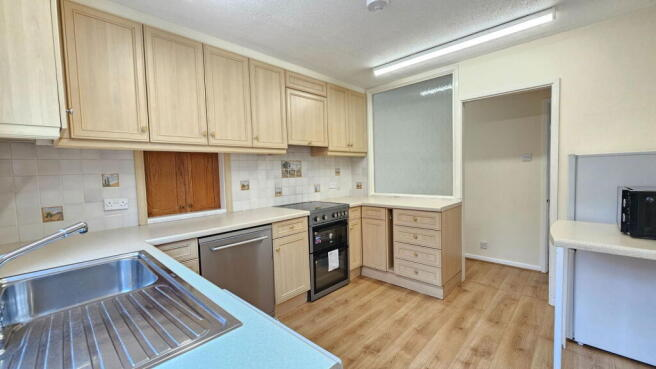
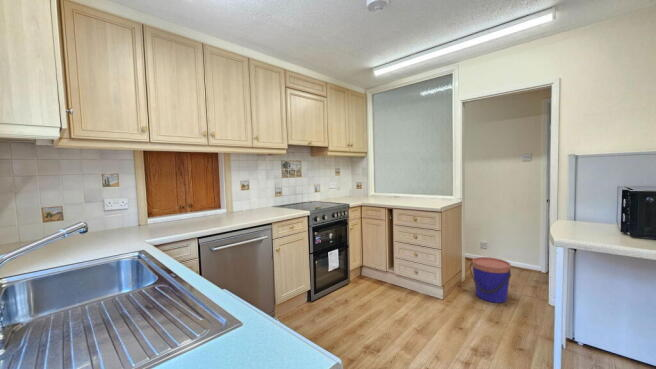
+ bucket (490, 279)
